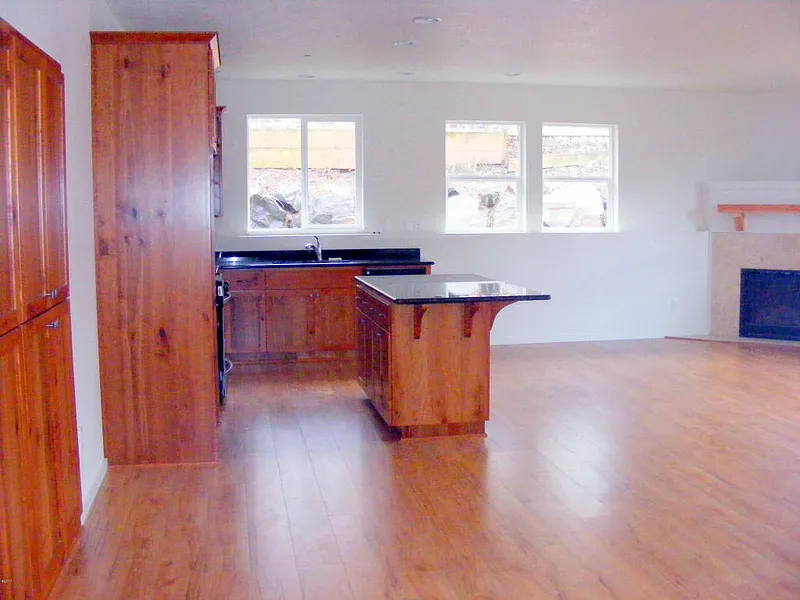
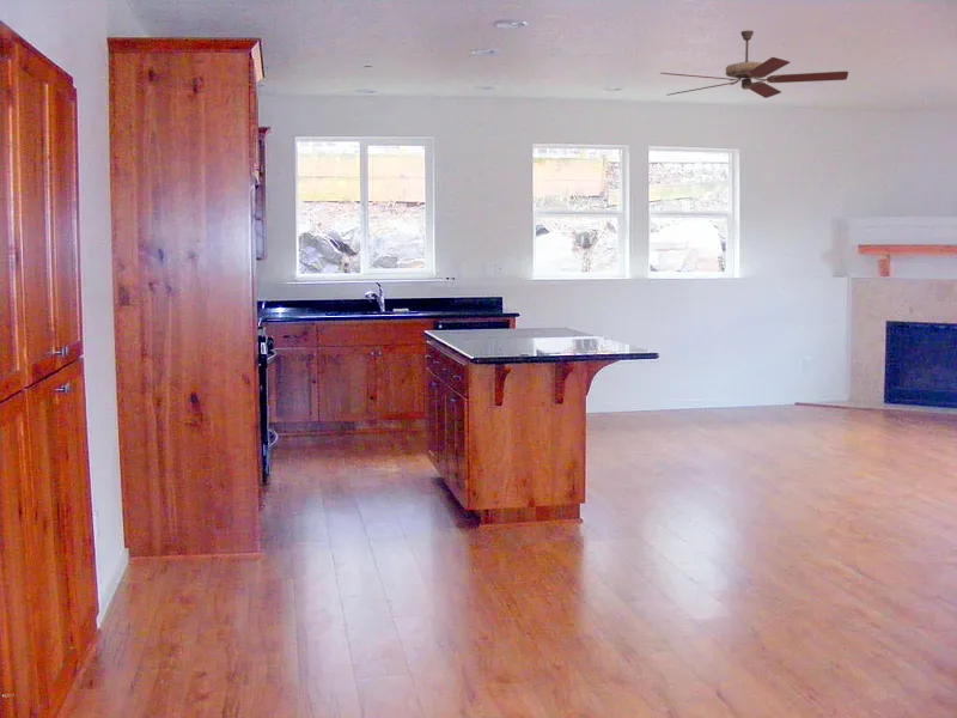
+ ceiling fan (754, 62)
